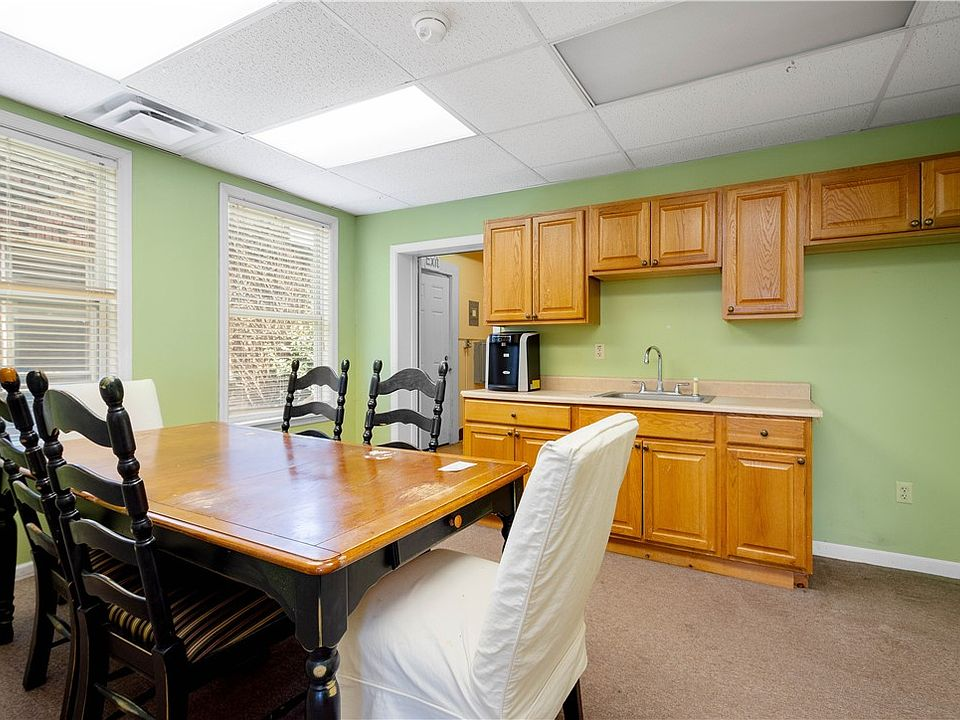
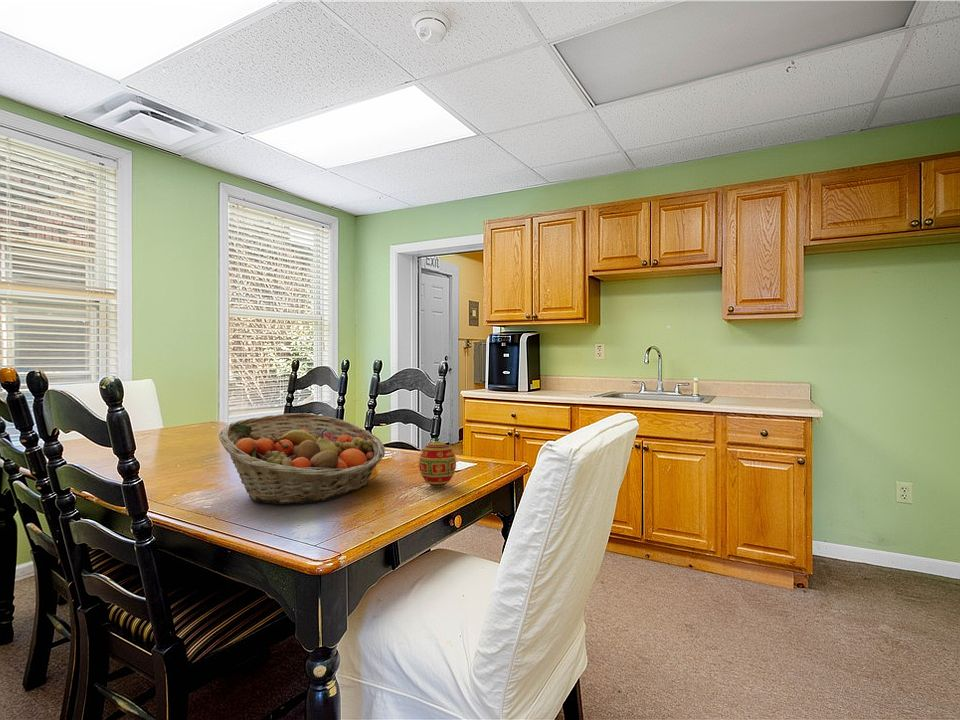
+ decorative egg (437, 461)
+ fruit basket (307, 453)
